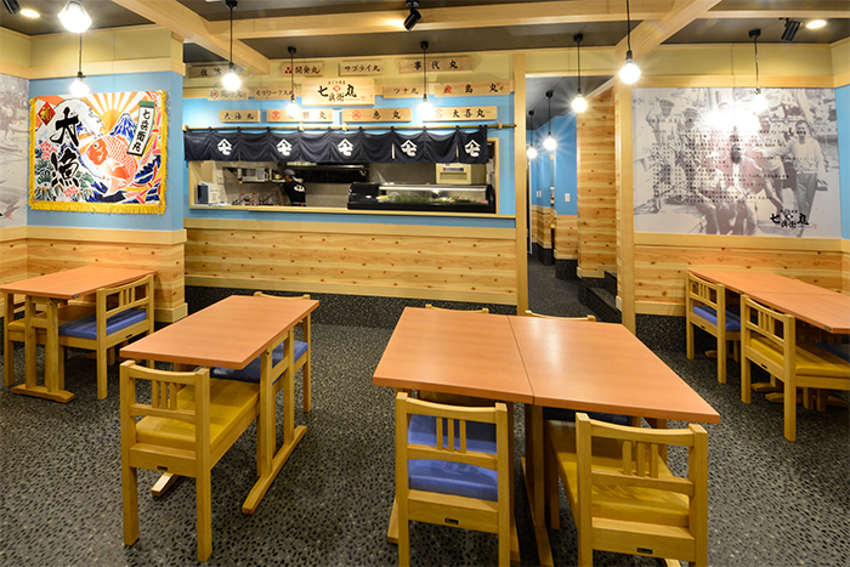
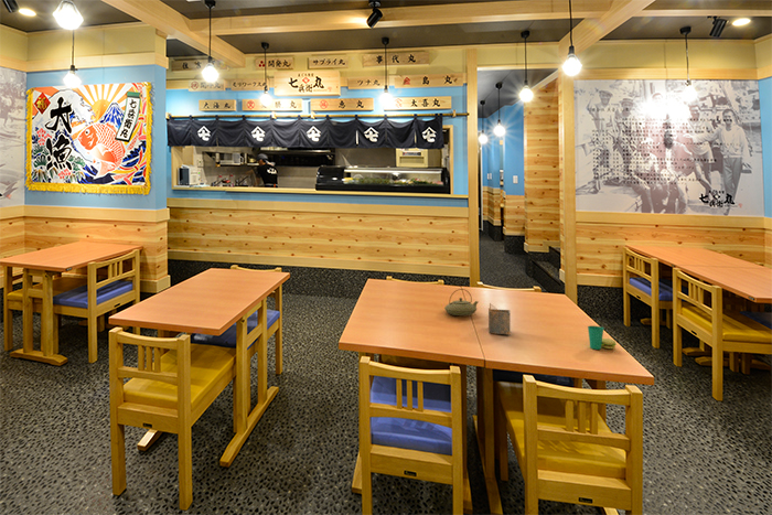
+ teapot (462, 301)
+ cup (601, 337)
+ napkin holder (498, 318)
